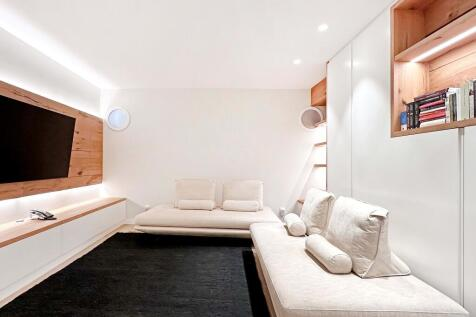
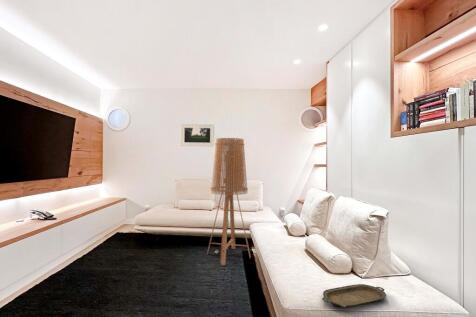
+ serving tray (354, 295)
+ floor lamp (229, 197)
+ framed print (197, 135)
